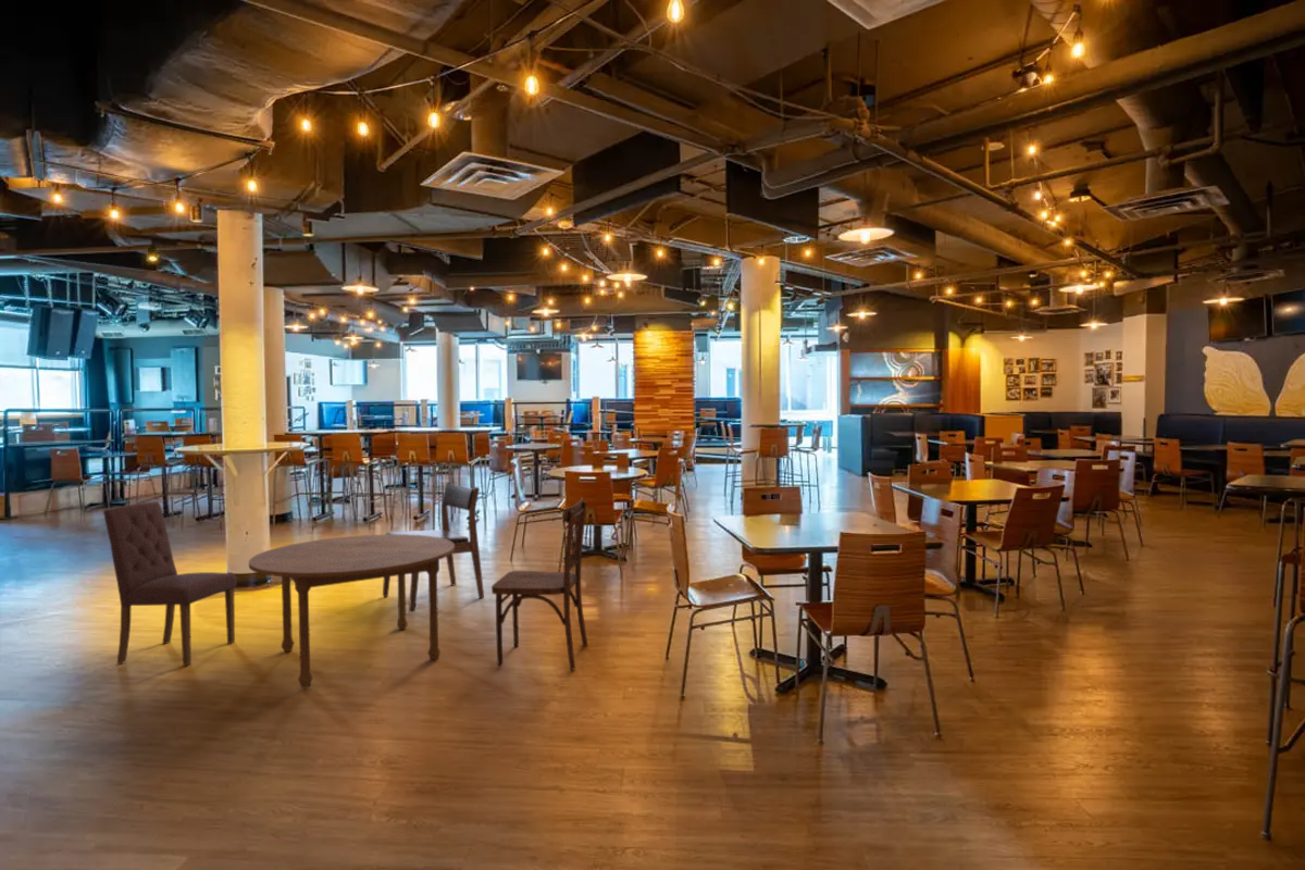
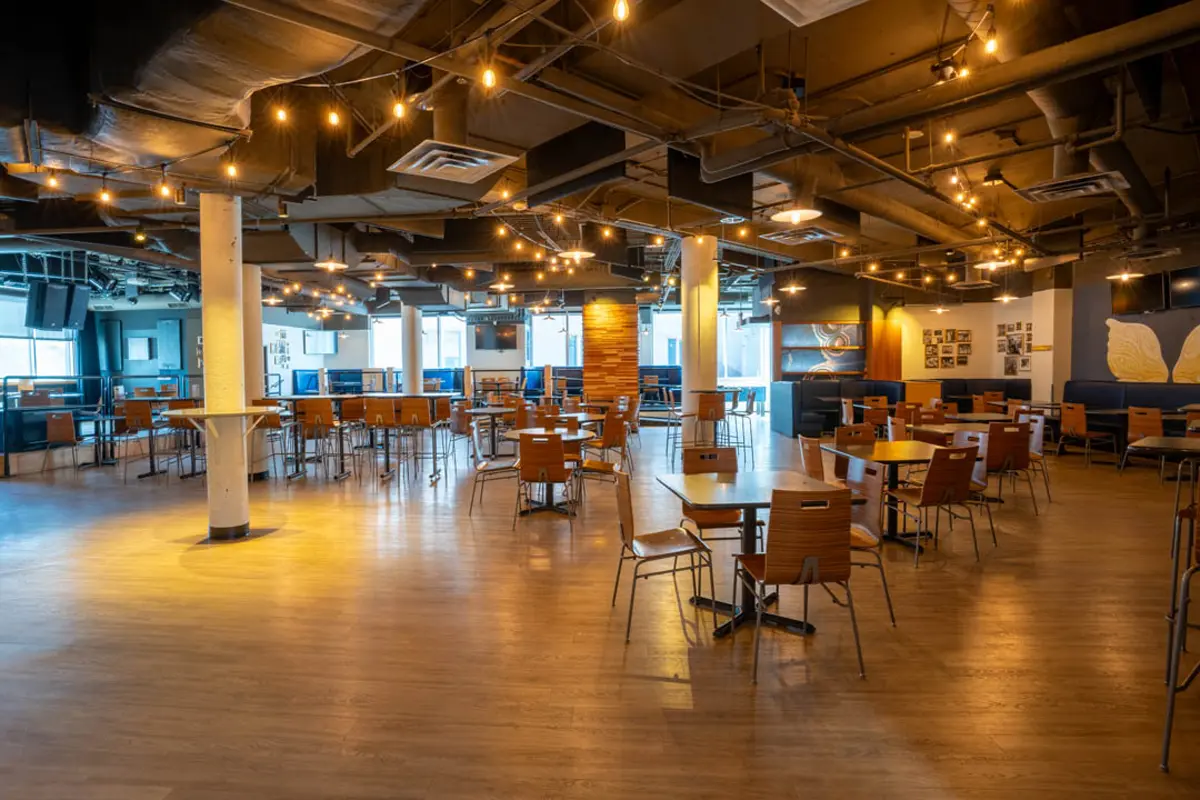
- dining chair (434, 536)
- dining chair (172, 579)
- dining table (356, 581)
- dining chair (540, 580)
